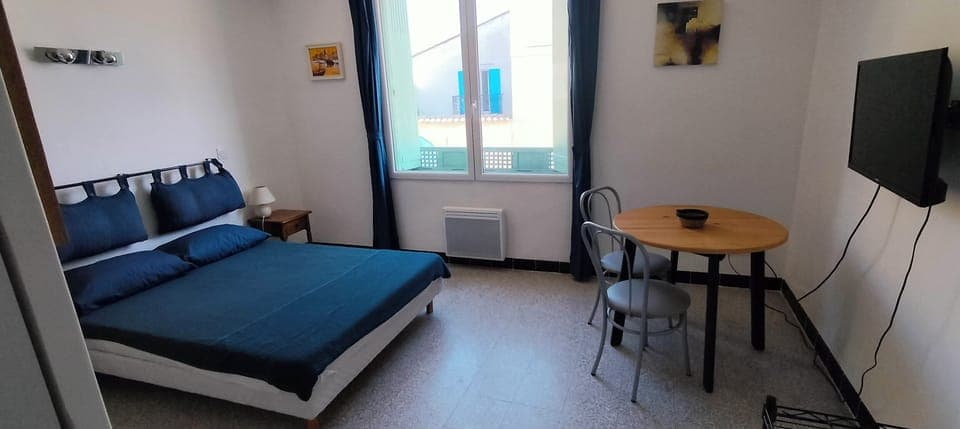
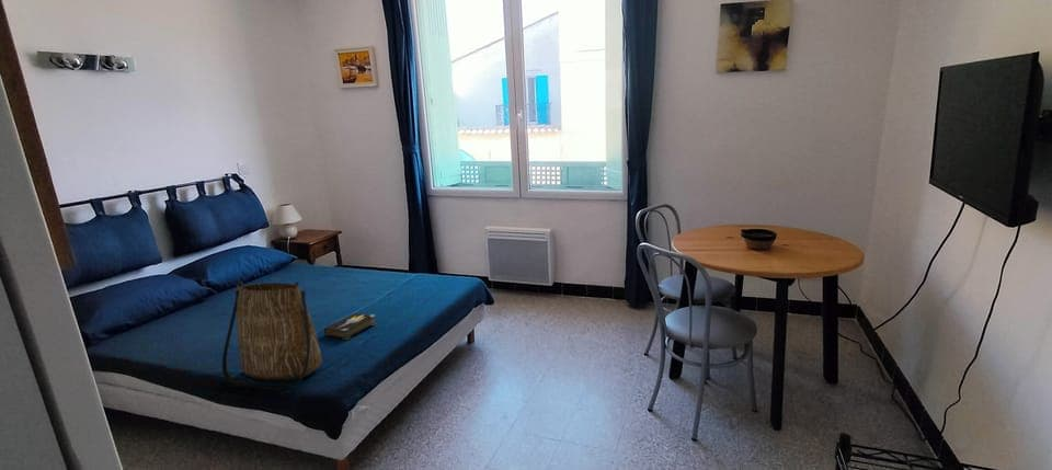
+ hardback book (351, 324)
+ tote bag (273, 330)
